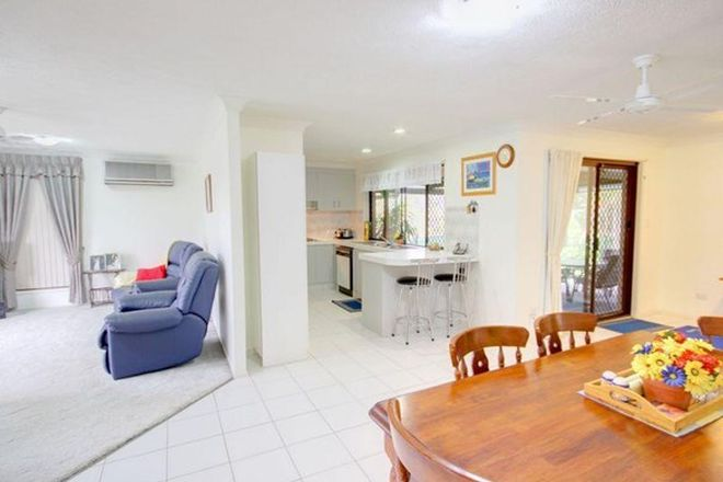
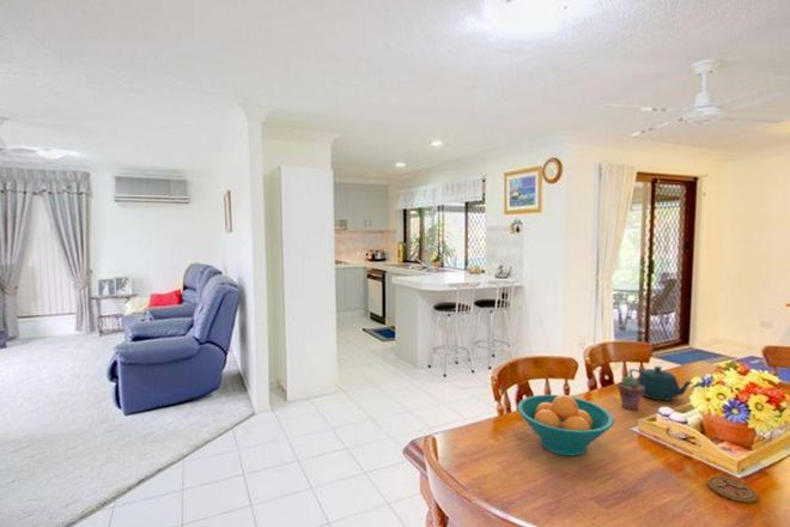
+ coaster (731, 489)
+ teapot (658, 381)
+ fruit bowl (563, 420)
+ potted succulent (630, 390)
